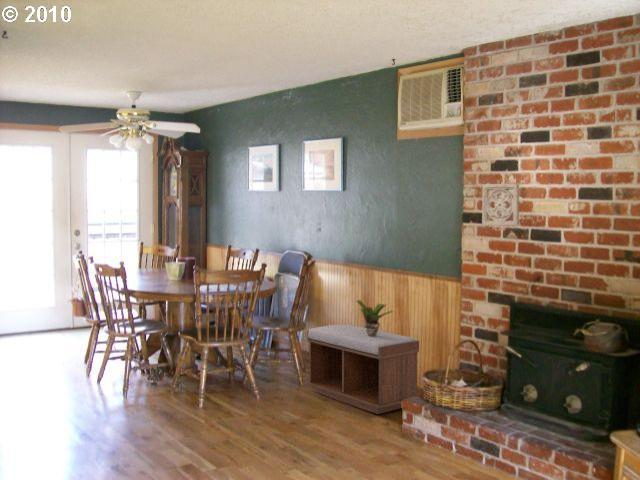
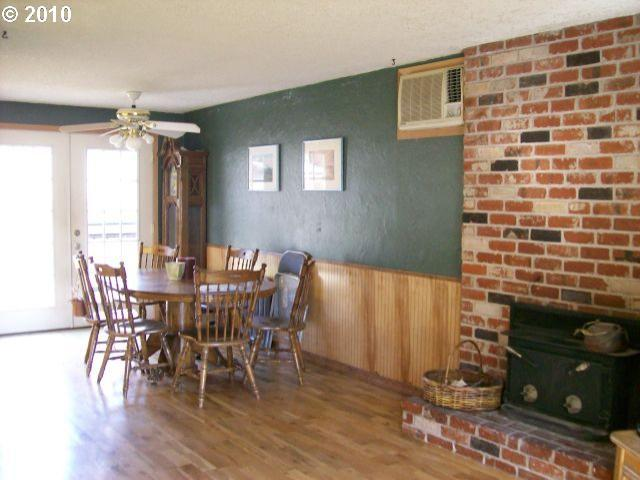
- potted plant (371, 318)
- bench (360, 365)
- wall ornament (499, 204)
